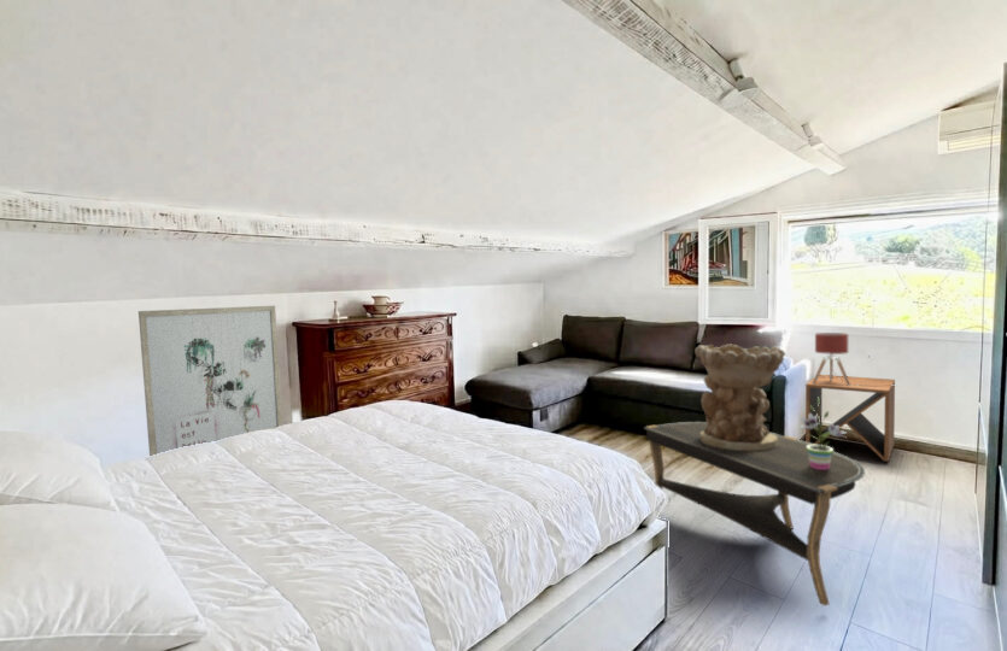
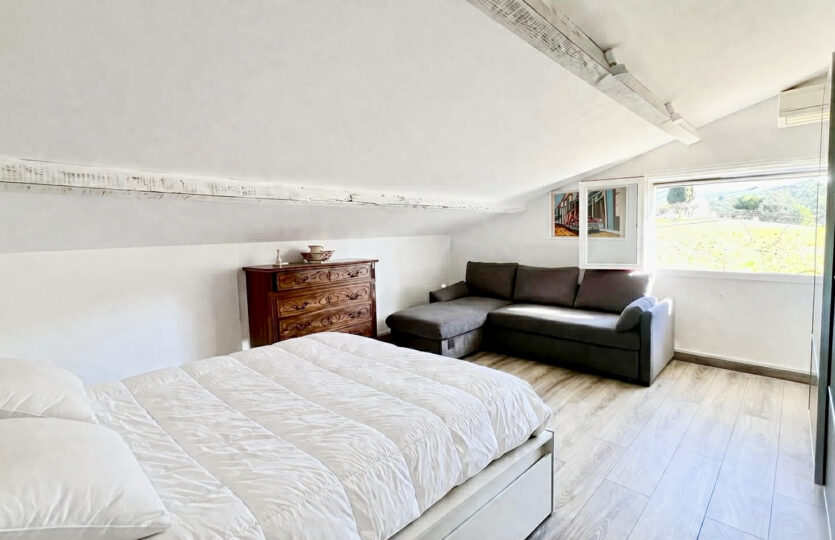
- table lamp (847, 352)
- wall art (217, 388)
- side table (850, 414)
- potted plant (822, 434)
- coffee table (755, 495)
- decorative bowl (738, 393)
